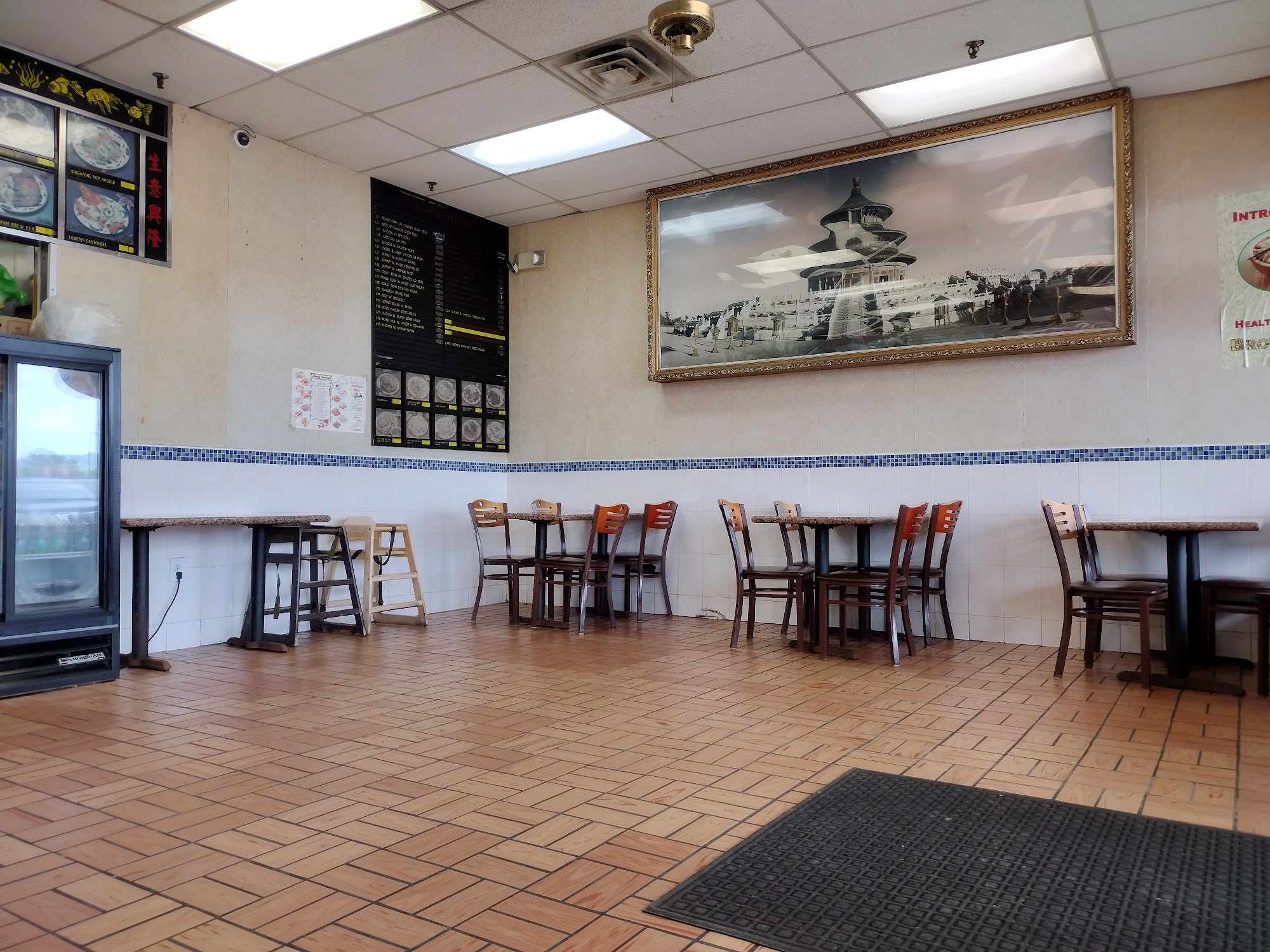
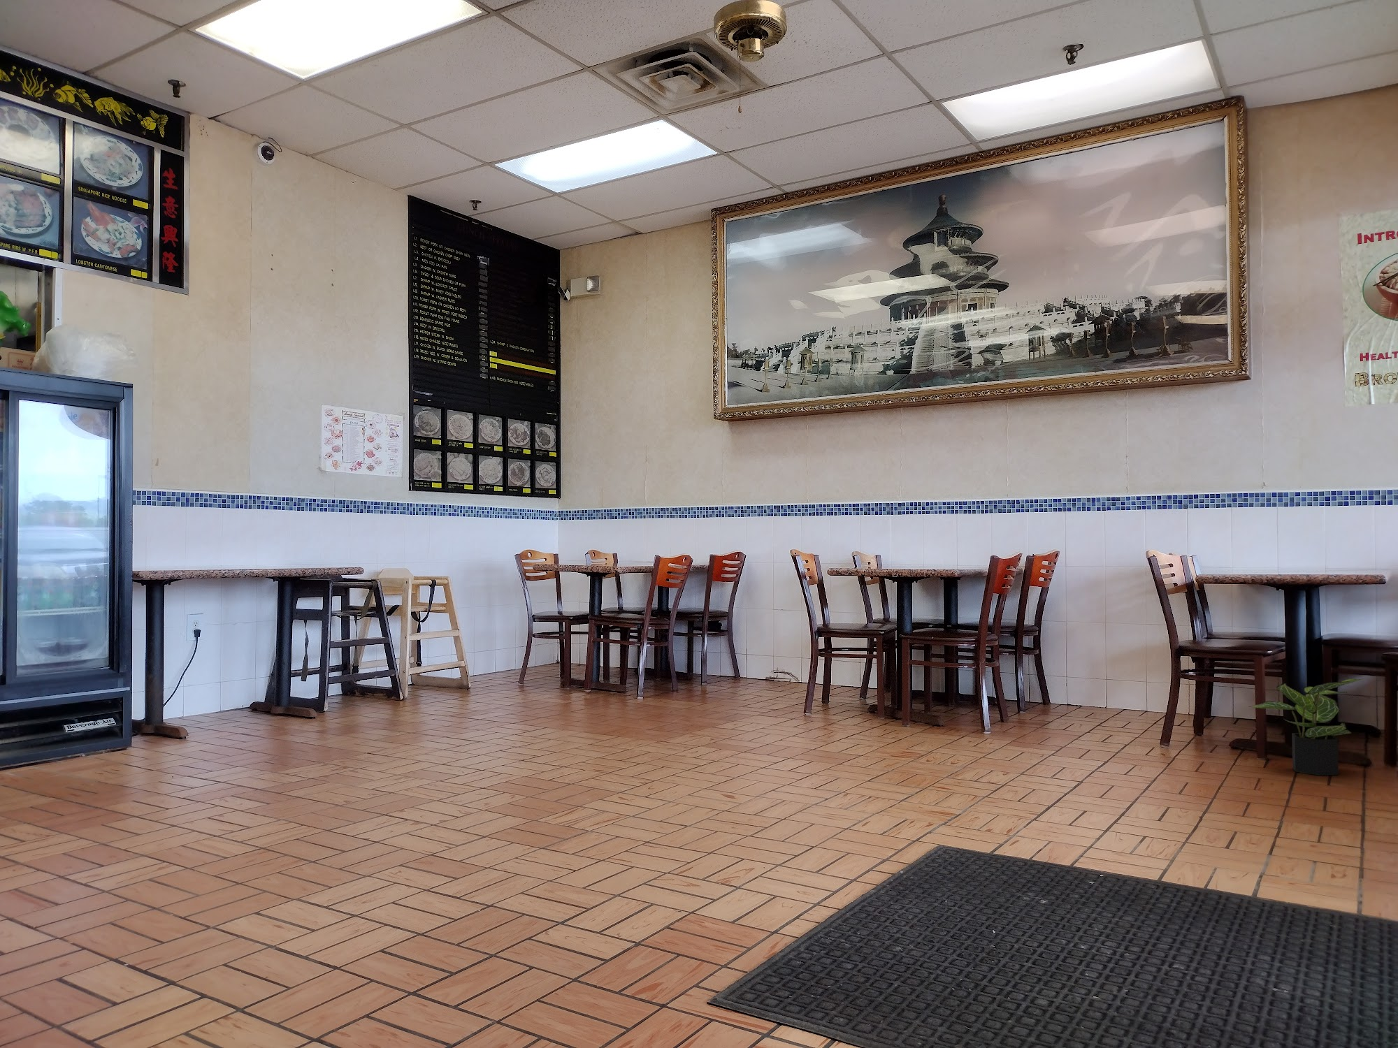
+ potted plant (1313, 722)
